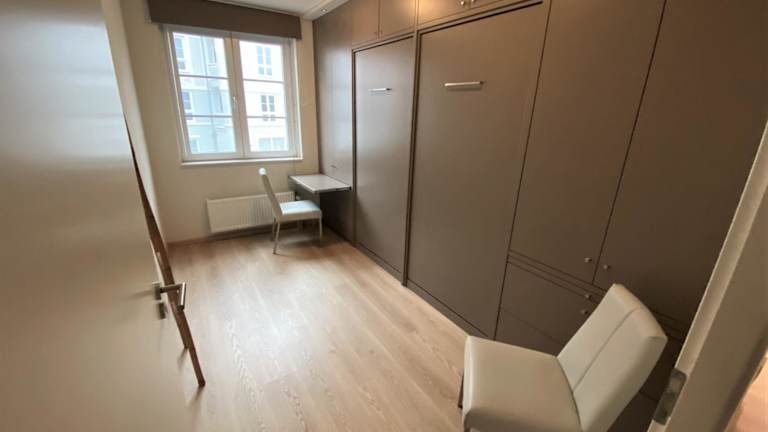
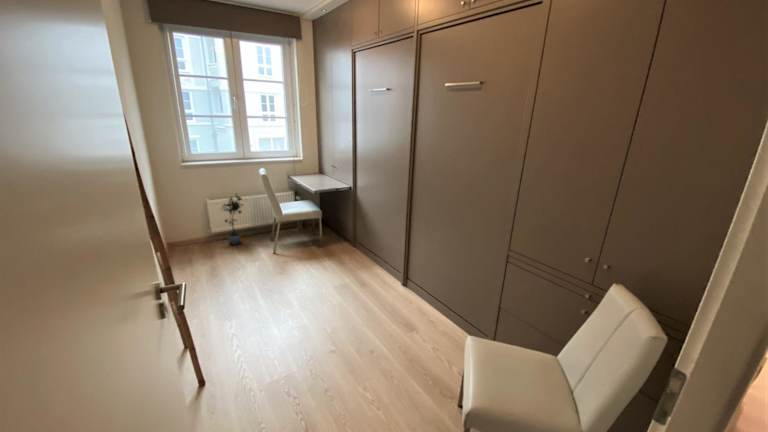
+ potted plant (233, 219)
